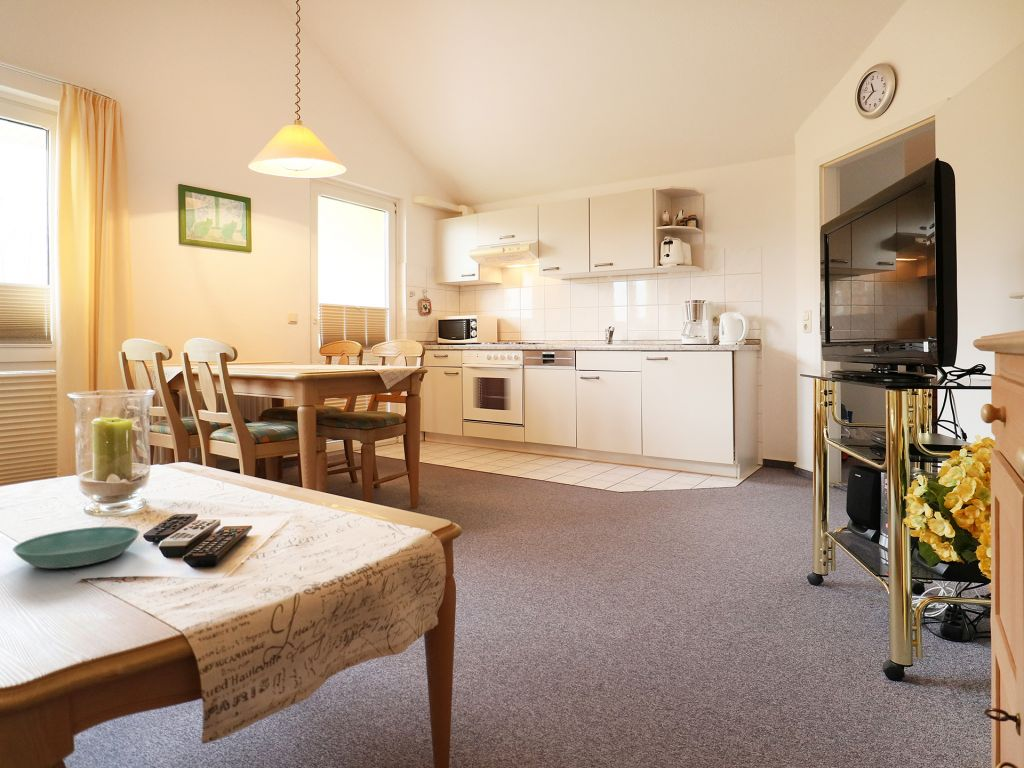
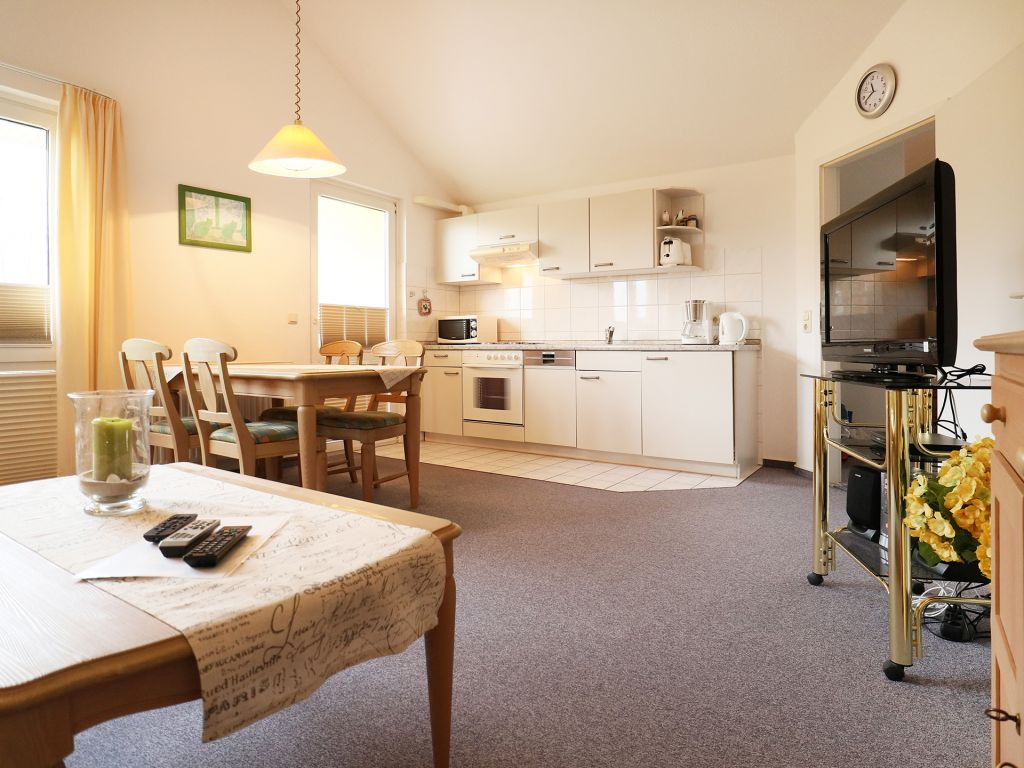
- saucer (79, 548)
